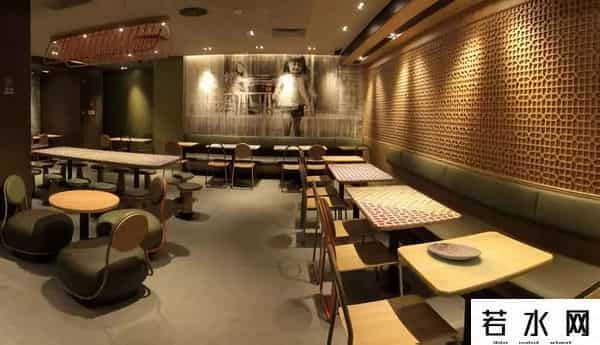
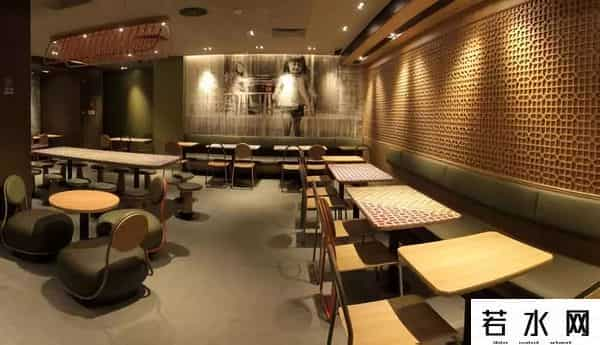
- plate (453, 252)
